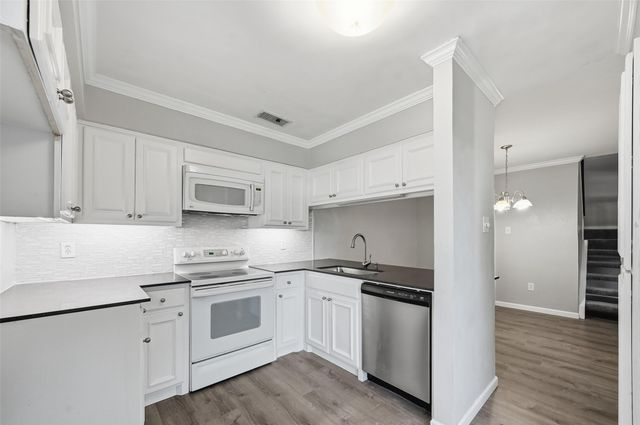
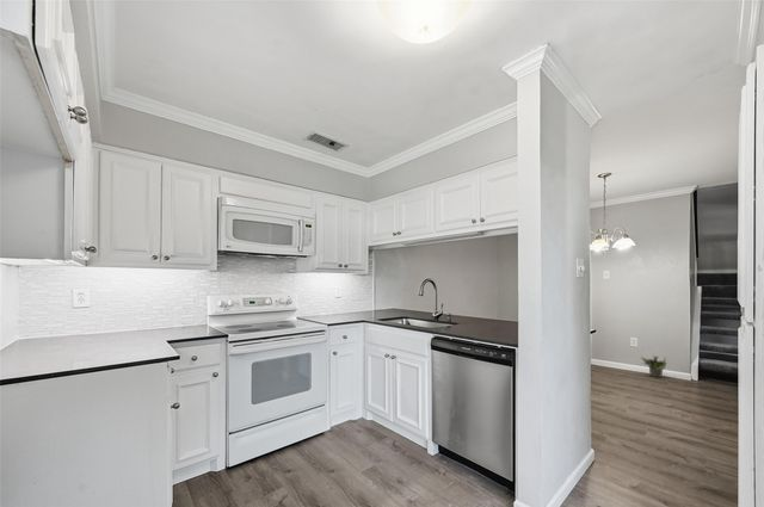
+ potted plant (652, 364)
